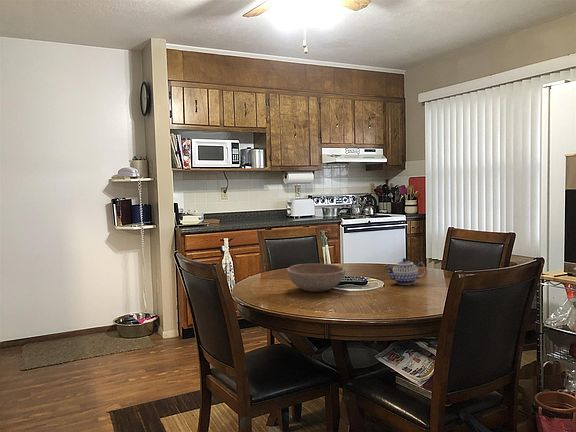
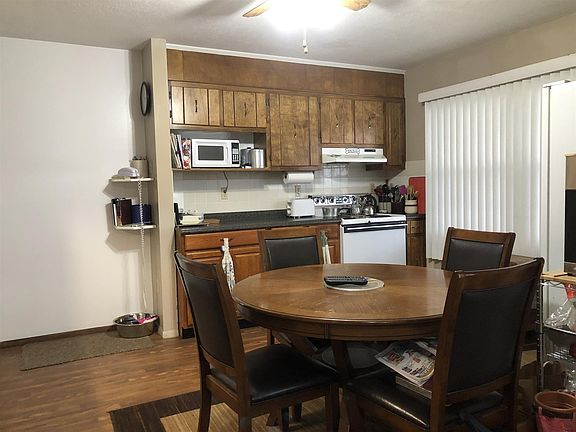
- teapot (405, 270)
- bowl (316, 278)
